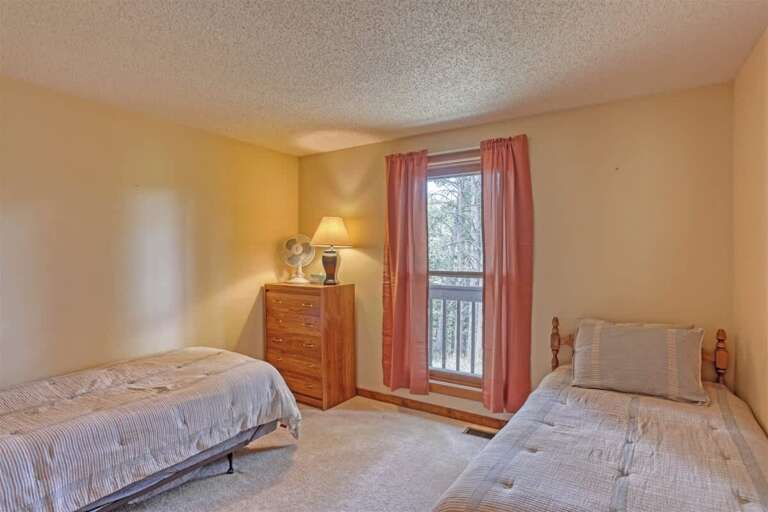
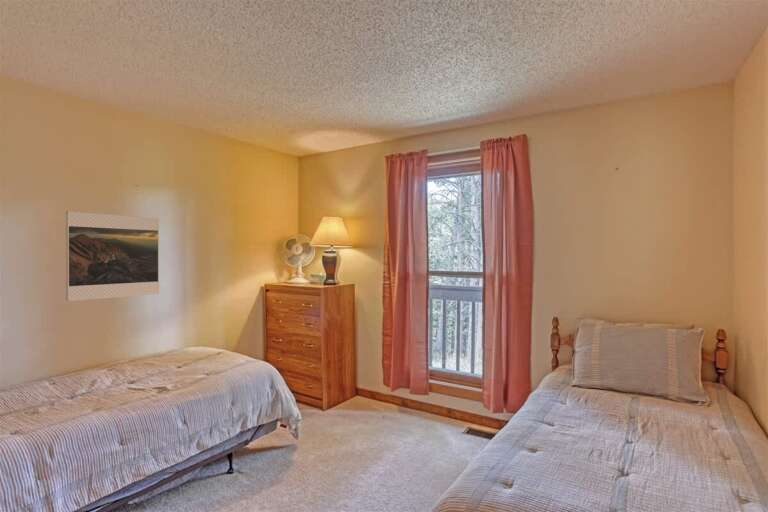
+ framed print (116, 256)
